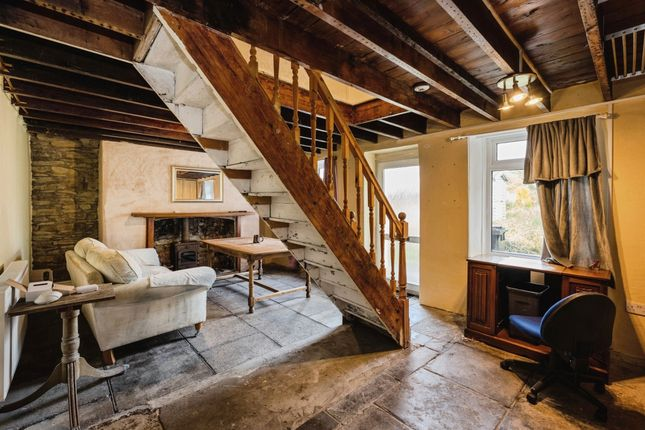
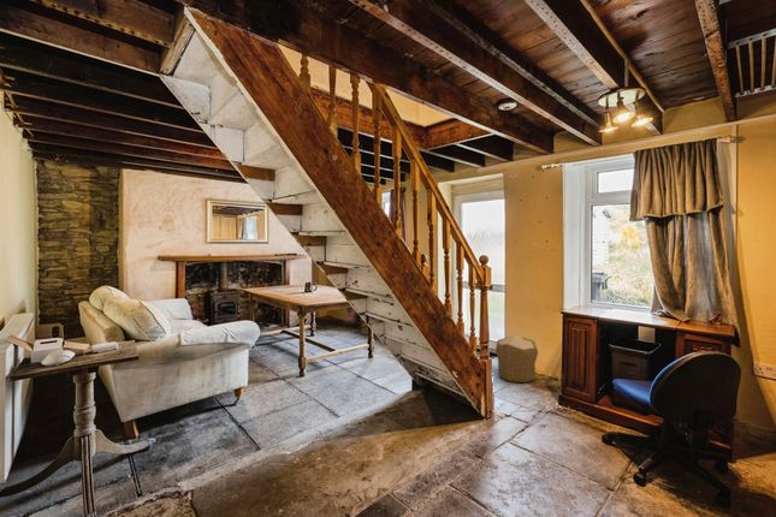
+ pouf (516, 355)
